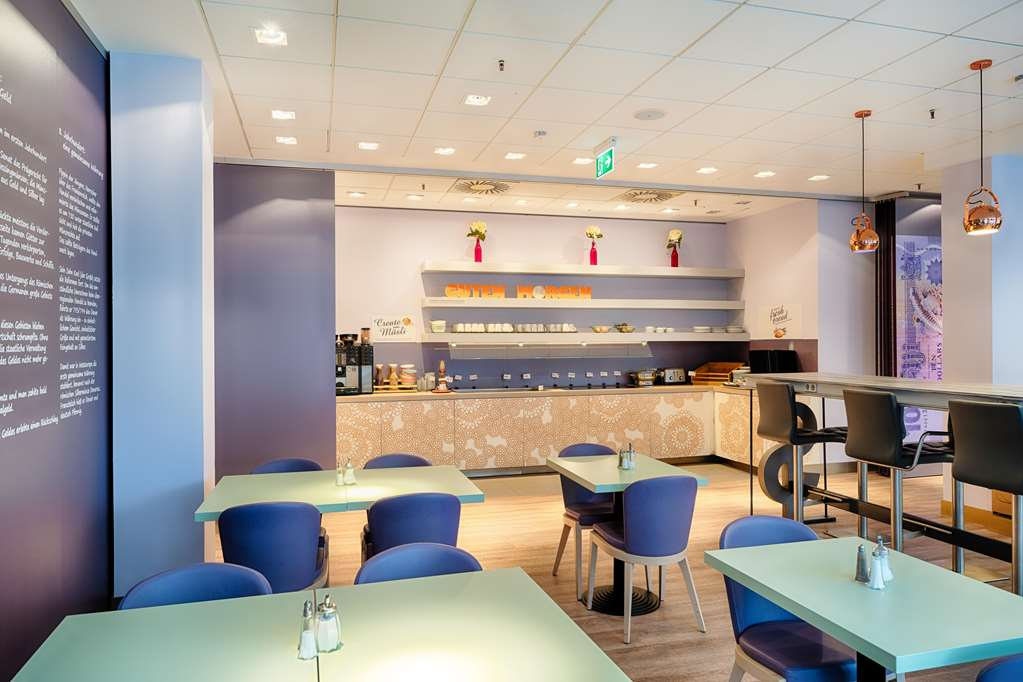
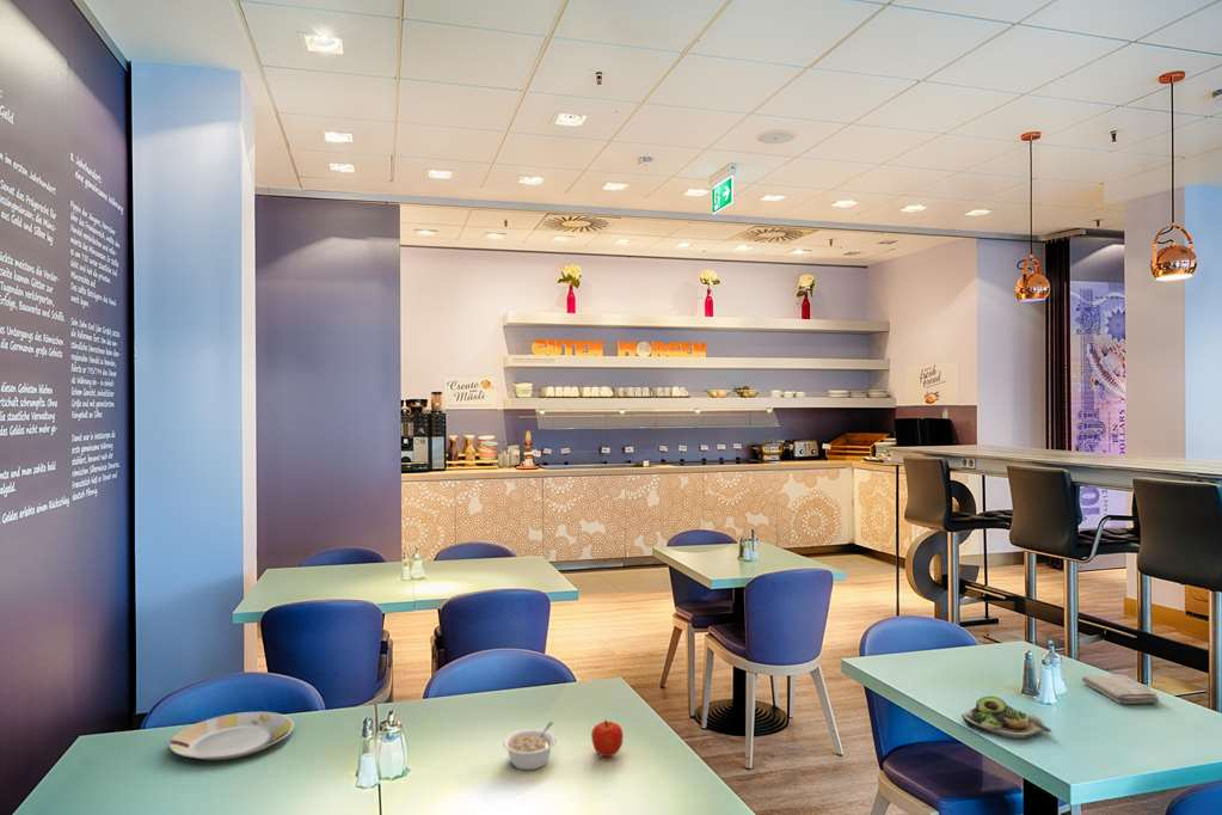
+ plate (233, 737)
+ salad plate (1001, 715)
+ washcloth (1119, 687)
+ legume (529, 747)
+ fruit (607, 737)
